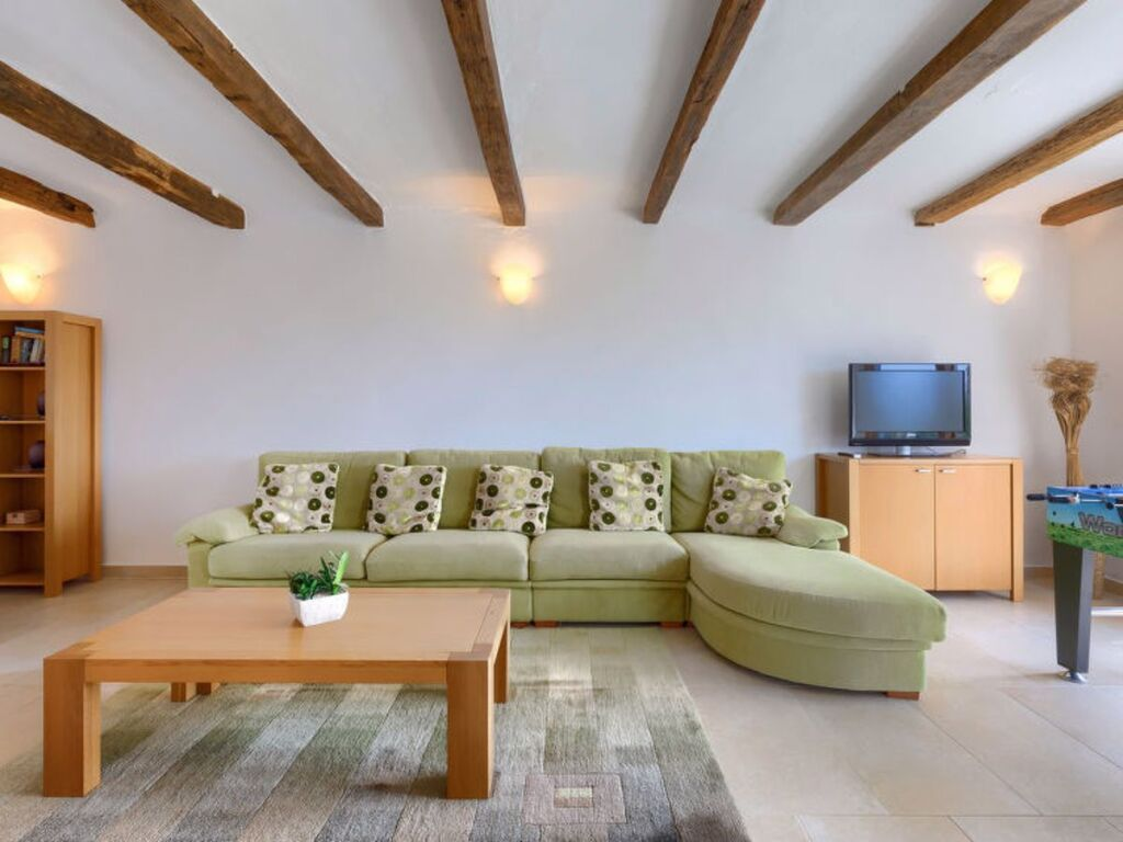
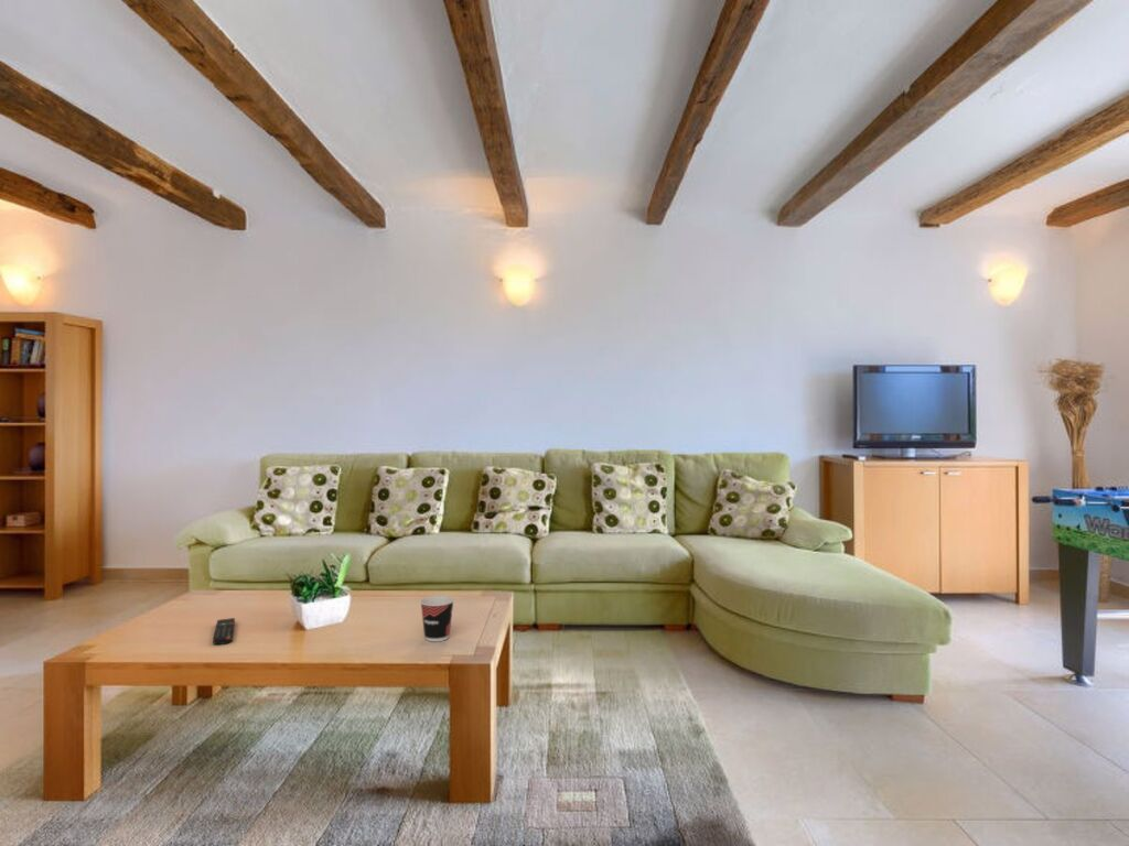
+ remote control (224, 630)
+ cup (437, 618)
